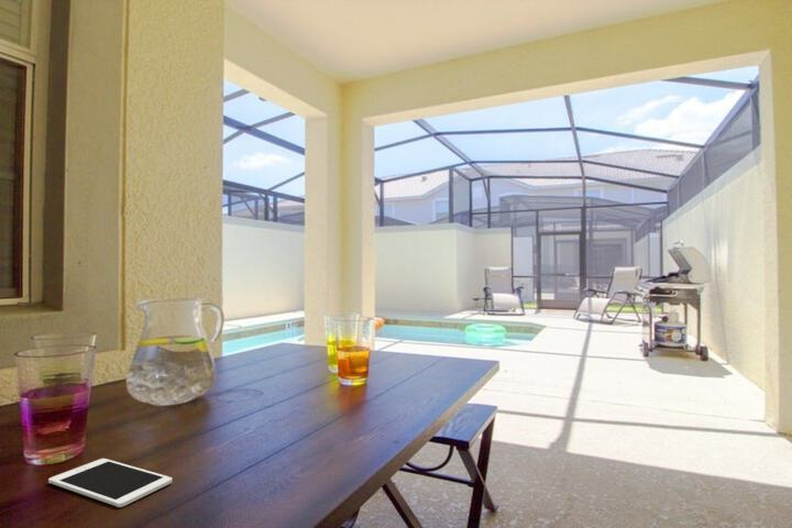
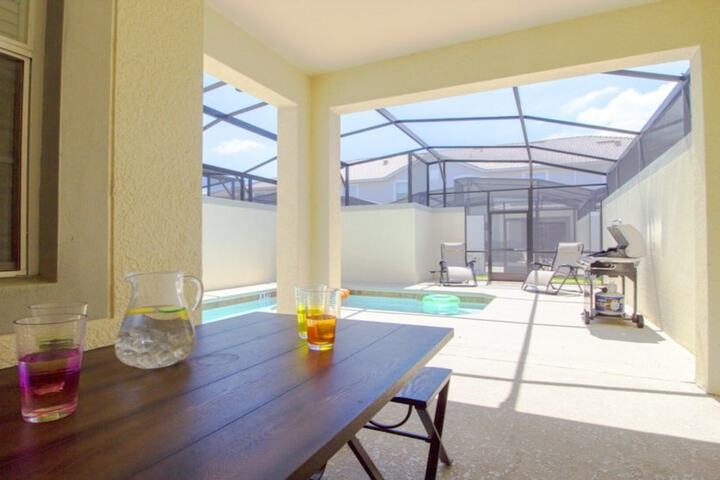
- cell phone (110, 480)
